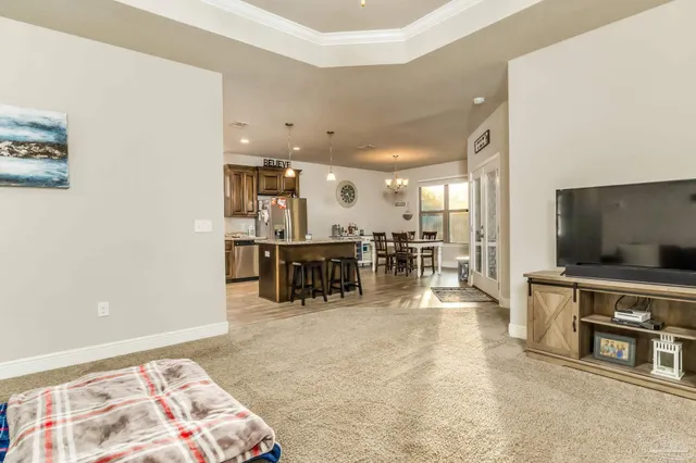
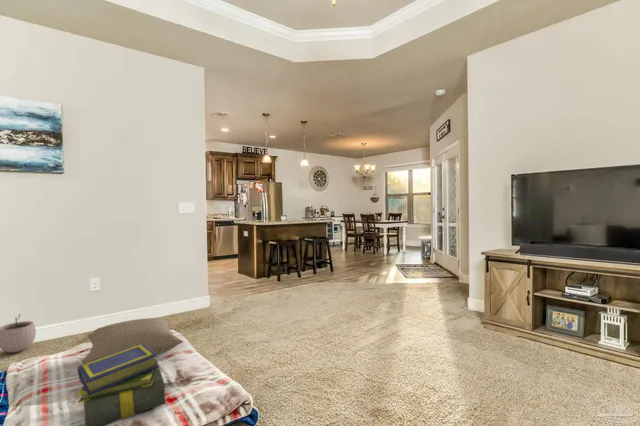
+ plant pot (16, 332)
+ stack of books (121, 382)
+ pillow (133, 339)
